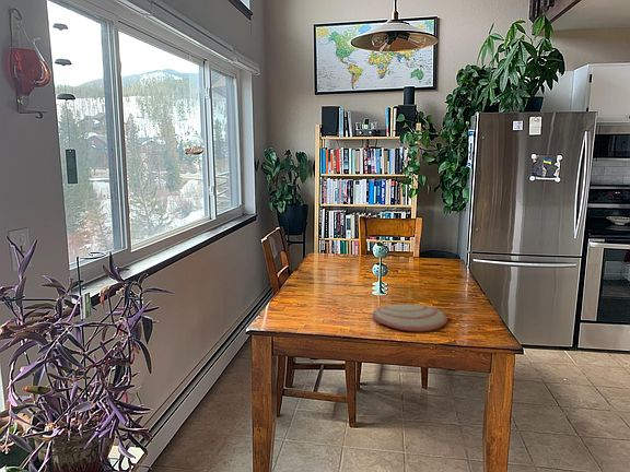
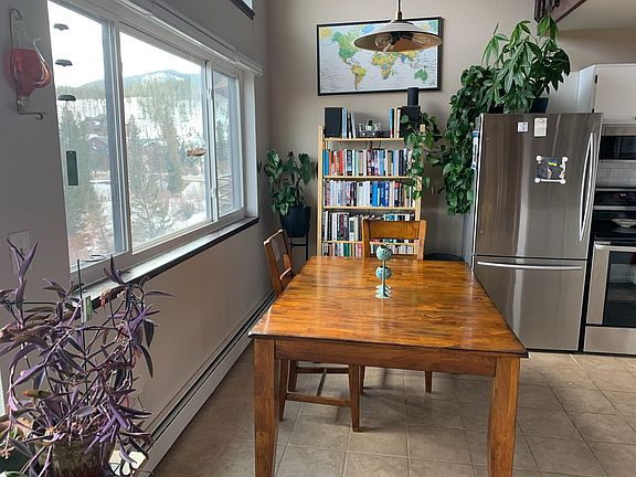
- plate (409, 314)
